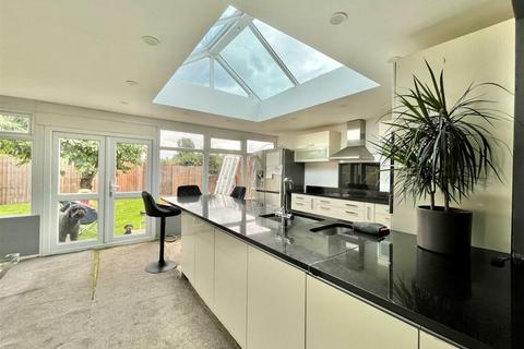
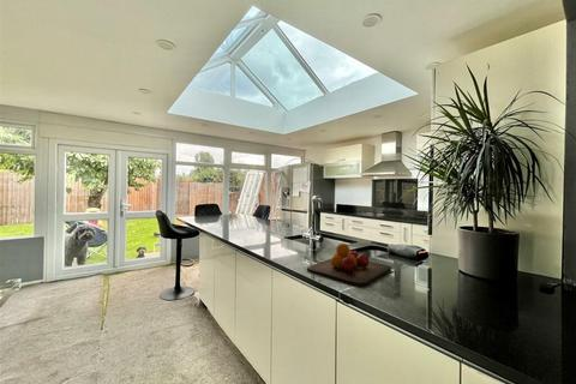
+ chopping board (349, 257)
